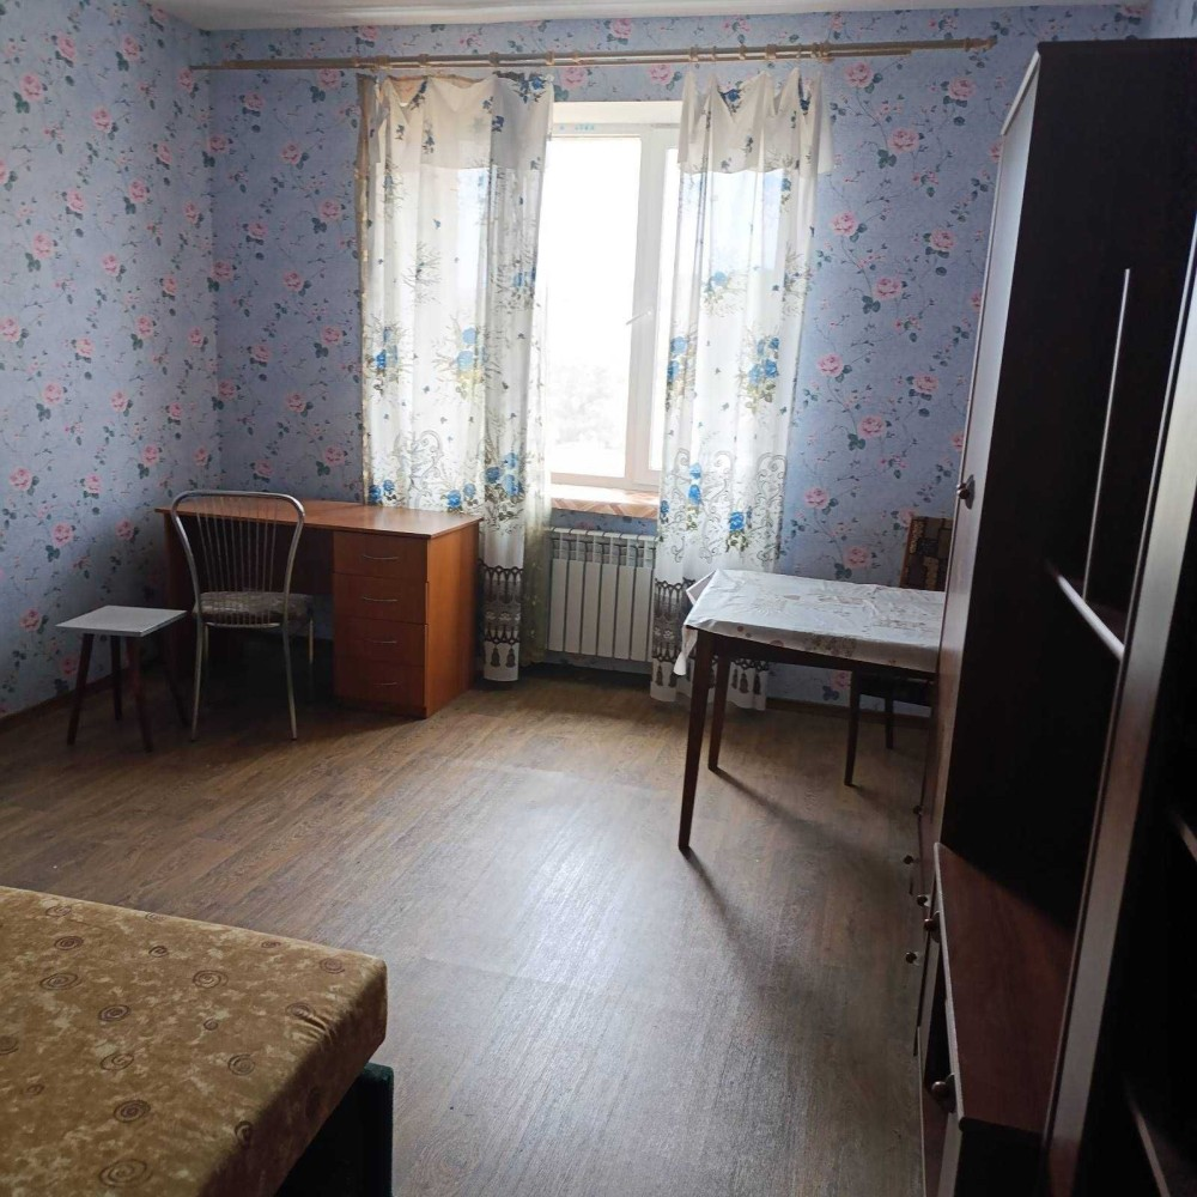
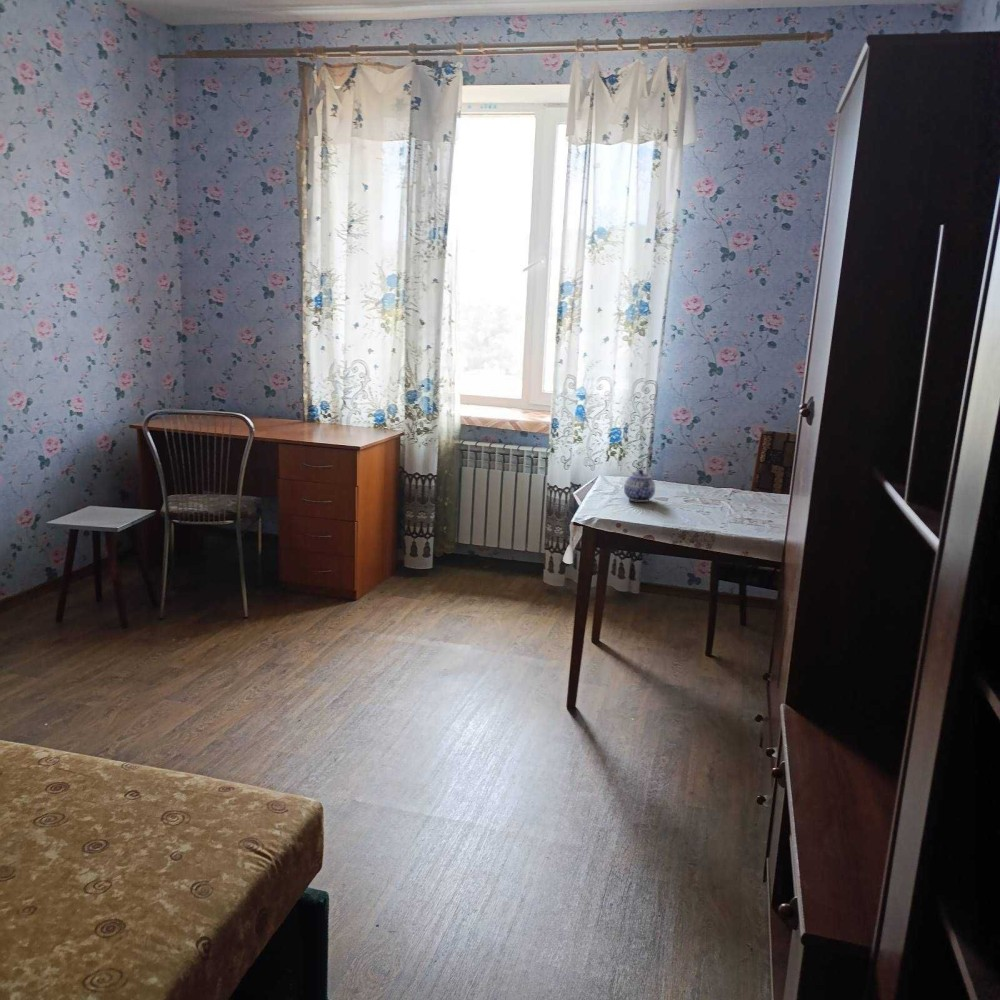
+ teapot (639, 484)
